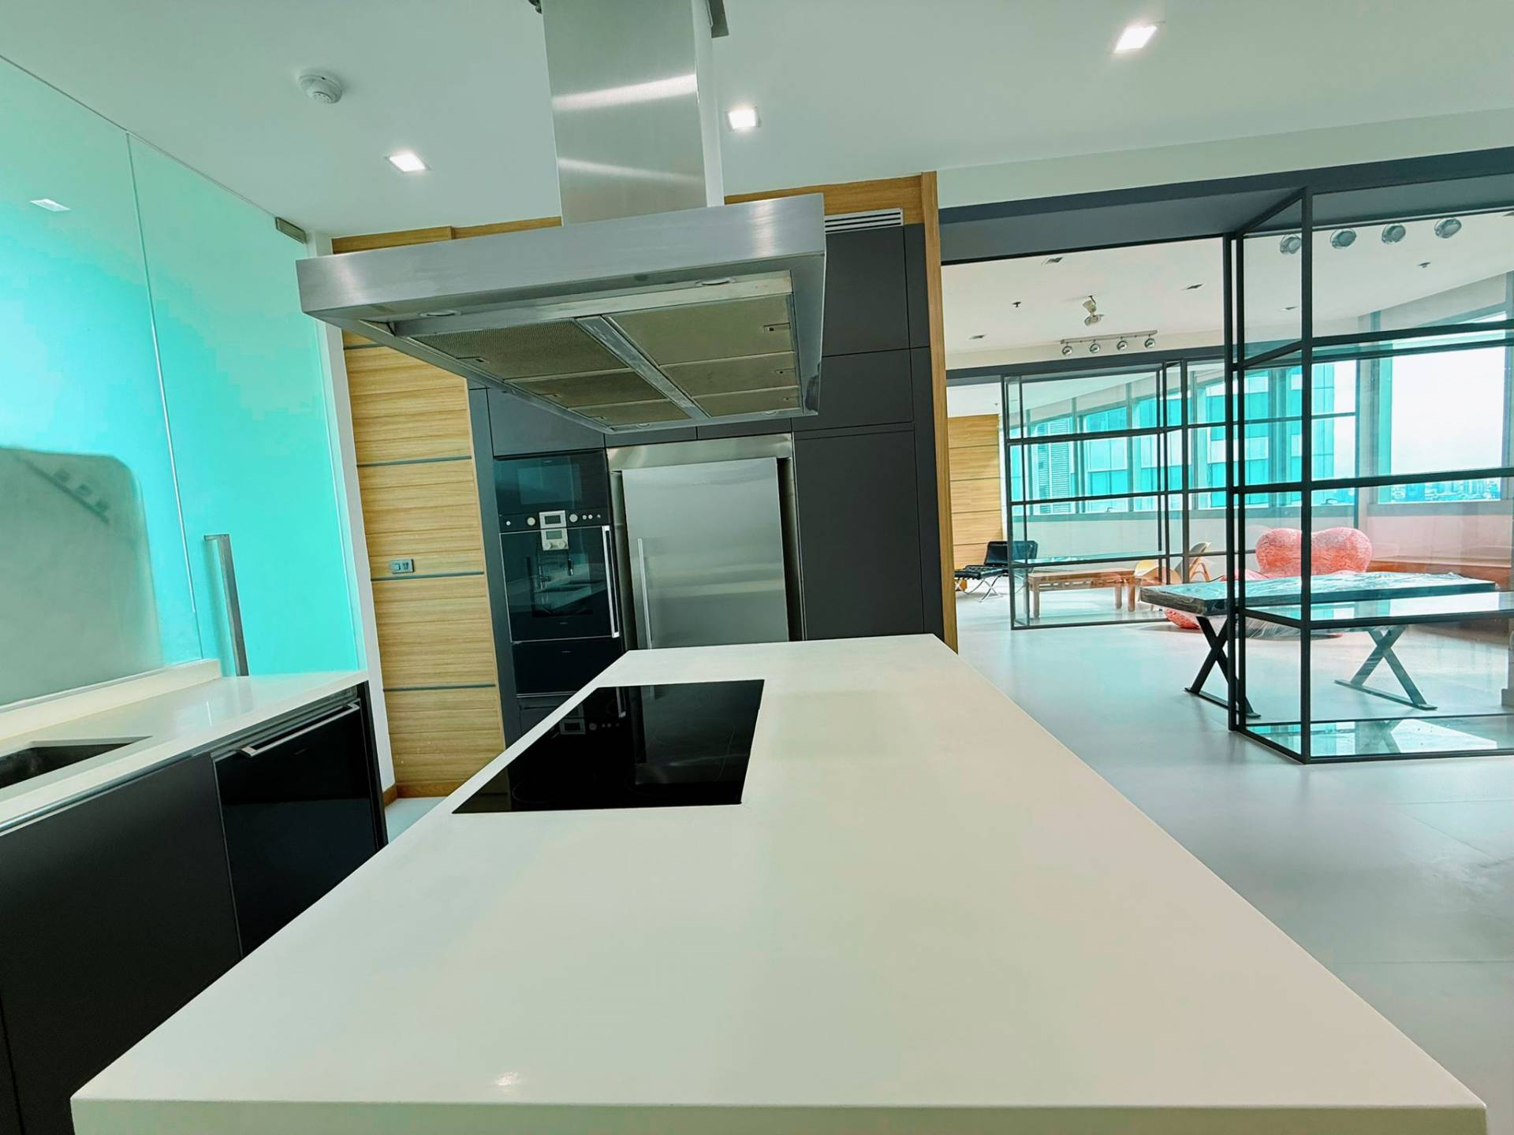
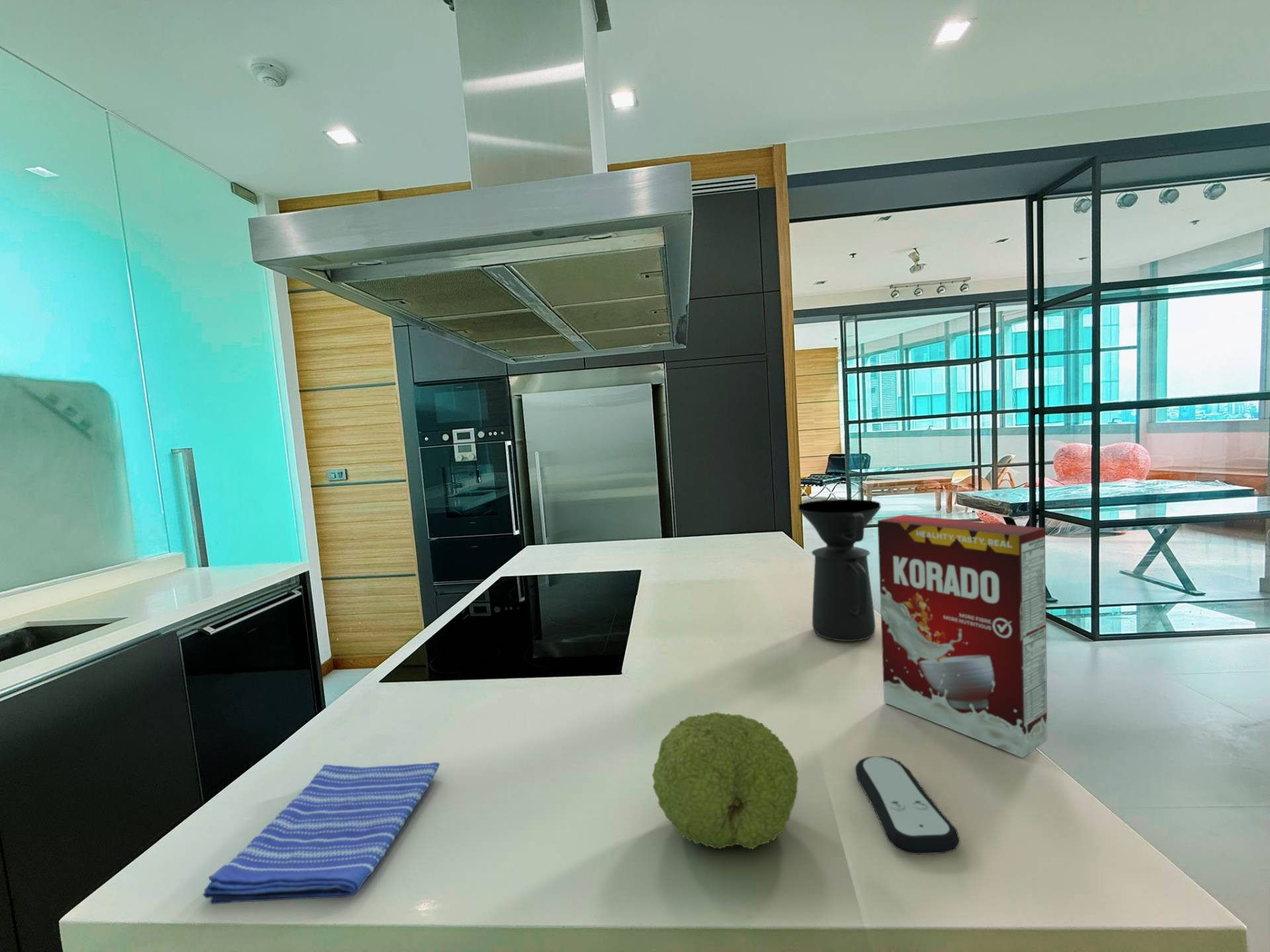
+ dish towel (337, 819)
+ remote control (900, 799)
+ fruit (725, 775)
+ cereal box (956, 623)
+ coffee maker (841, 569)
